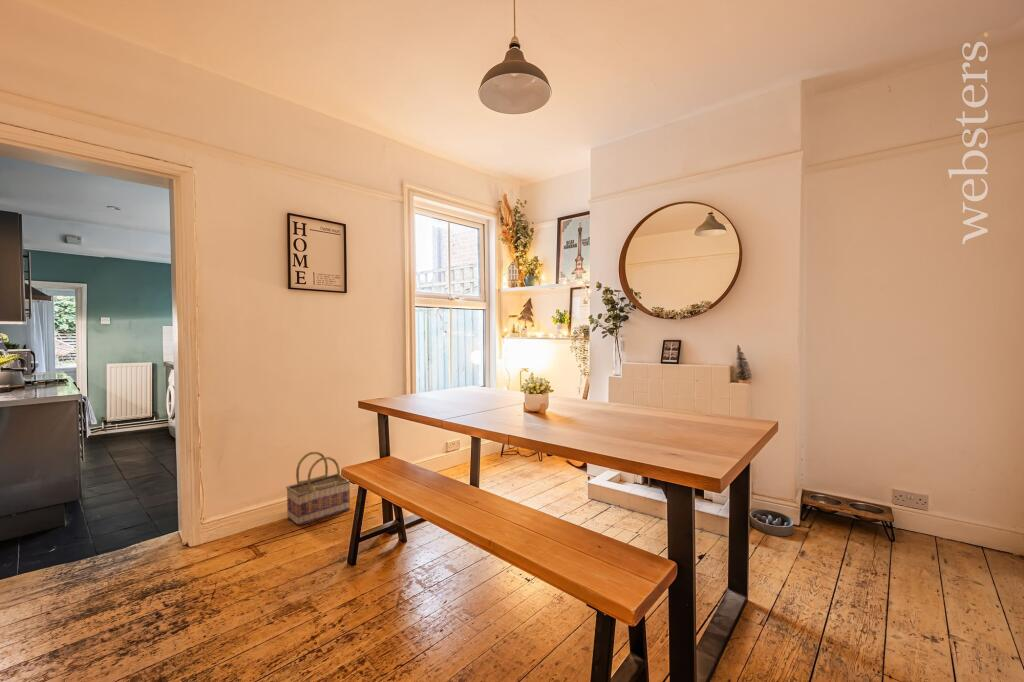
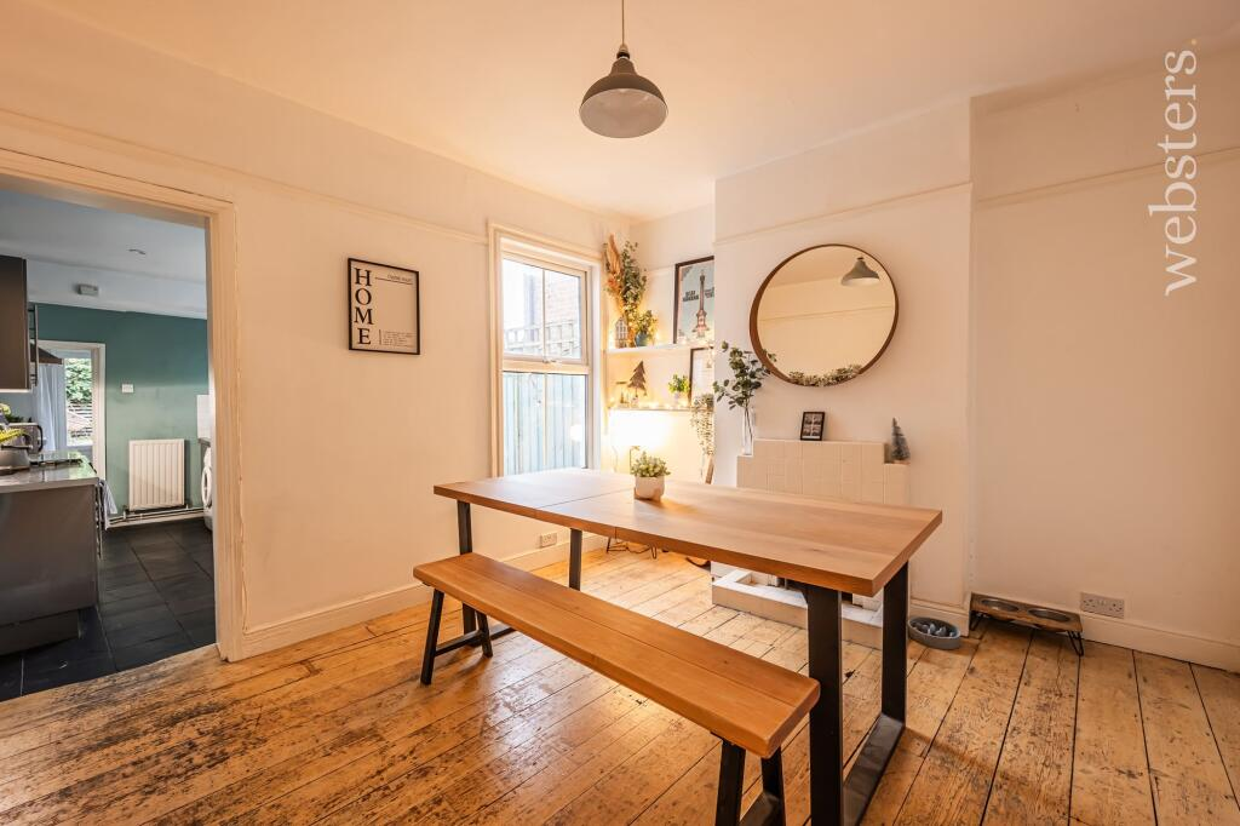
- basket (318, 483)
